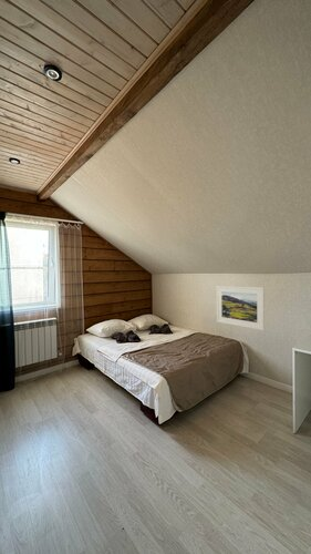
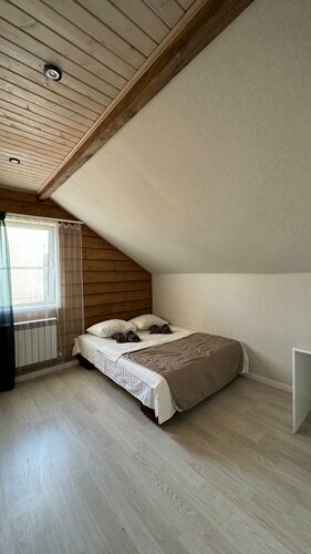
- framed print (238, 306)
